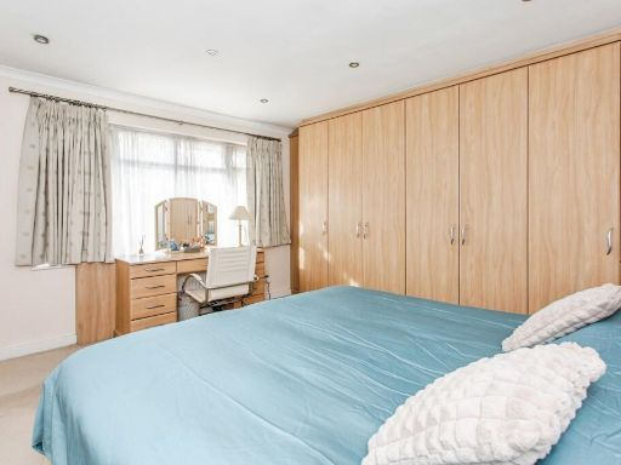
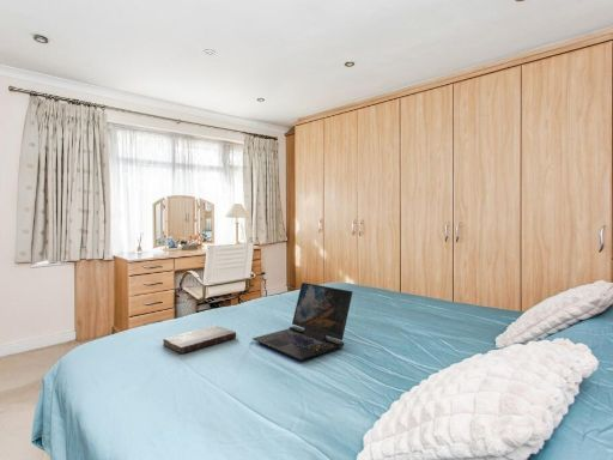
+ book (200, 338)
+ laptop (302, 316)
